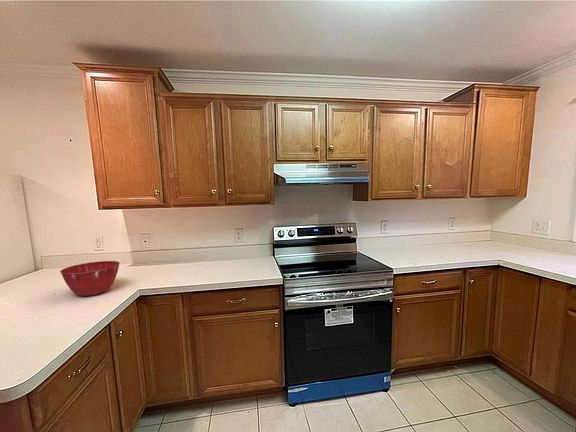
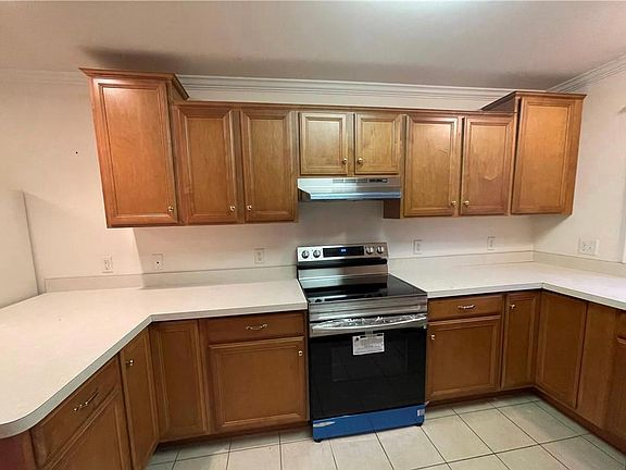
- mixing bowl (92, 279)
